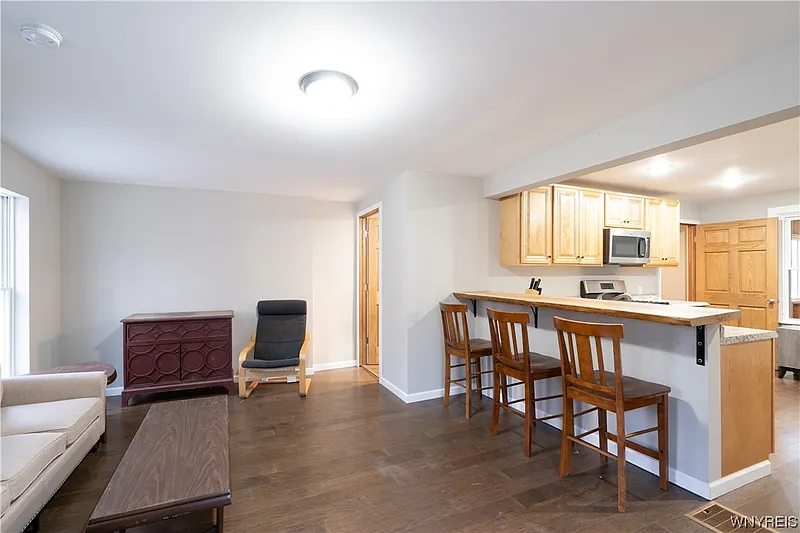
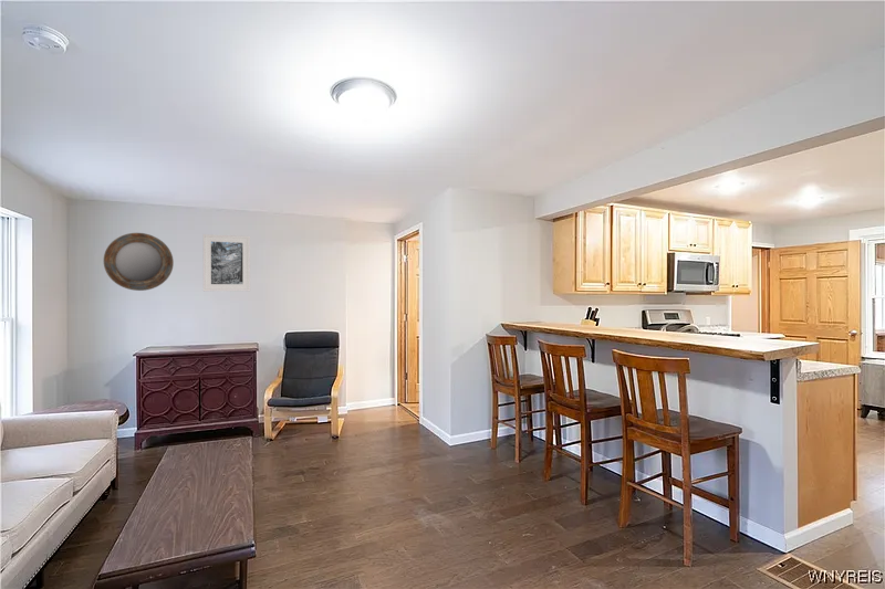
+ home mirror (138, 261)
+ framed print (227, 263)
